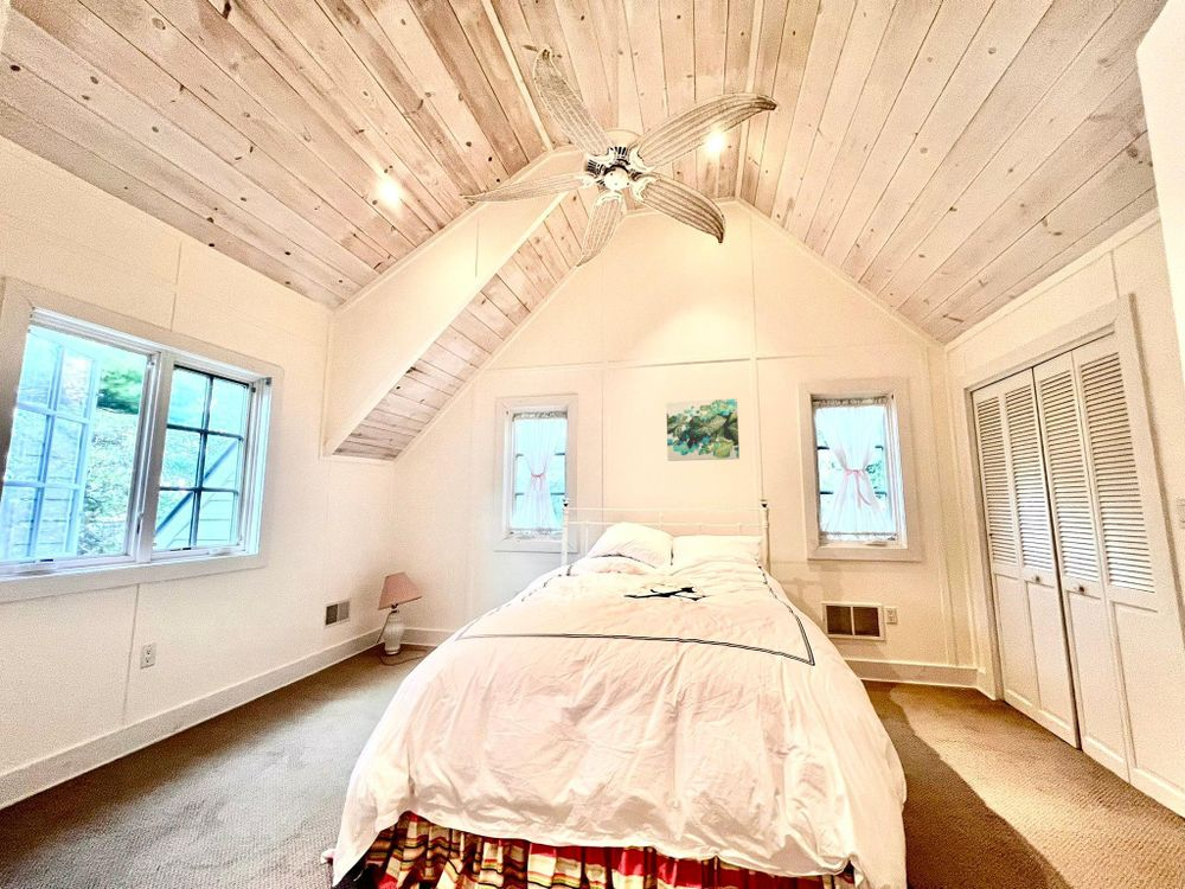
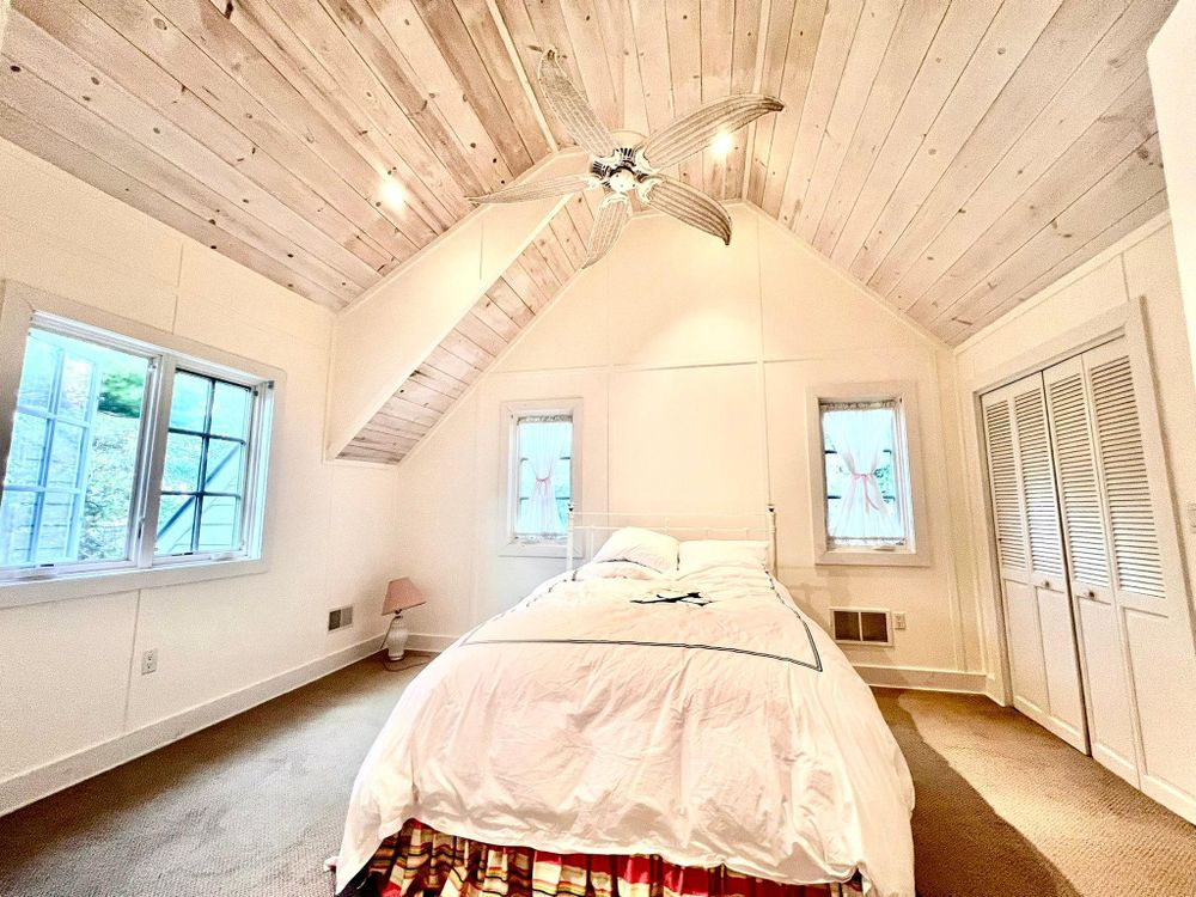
- wall art (702, 430)
